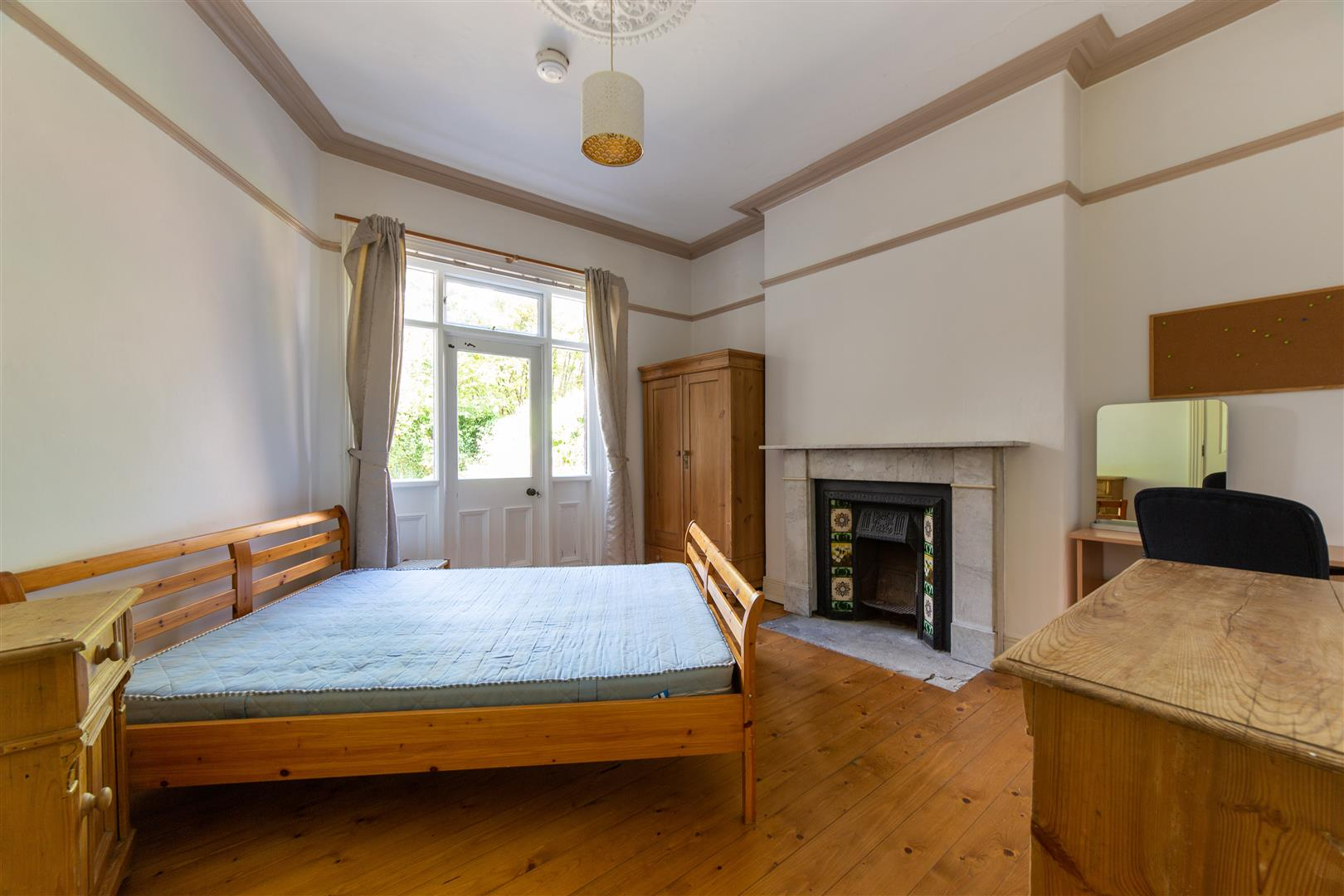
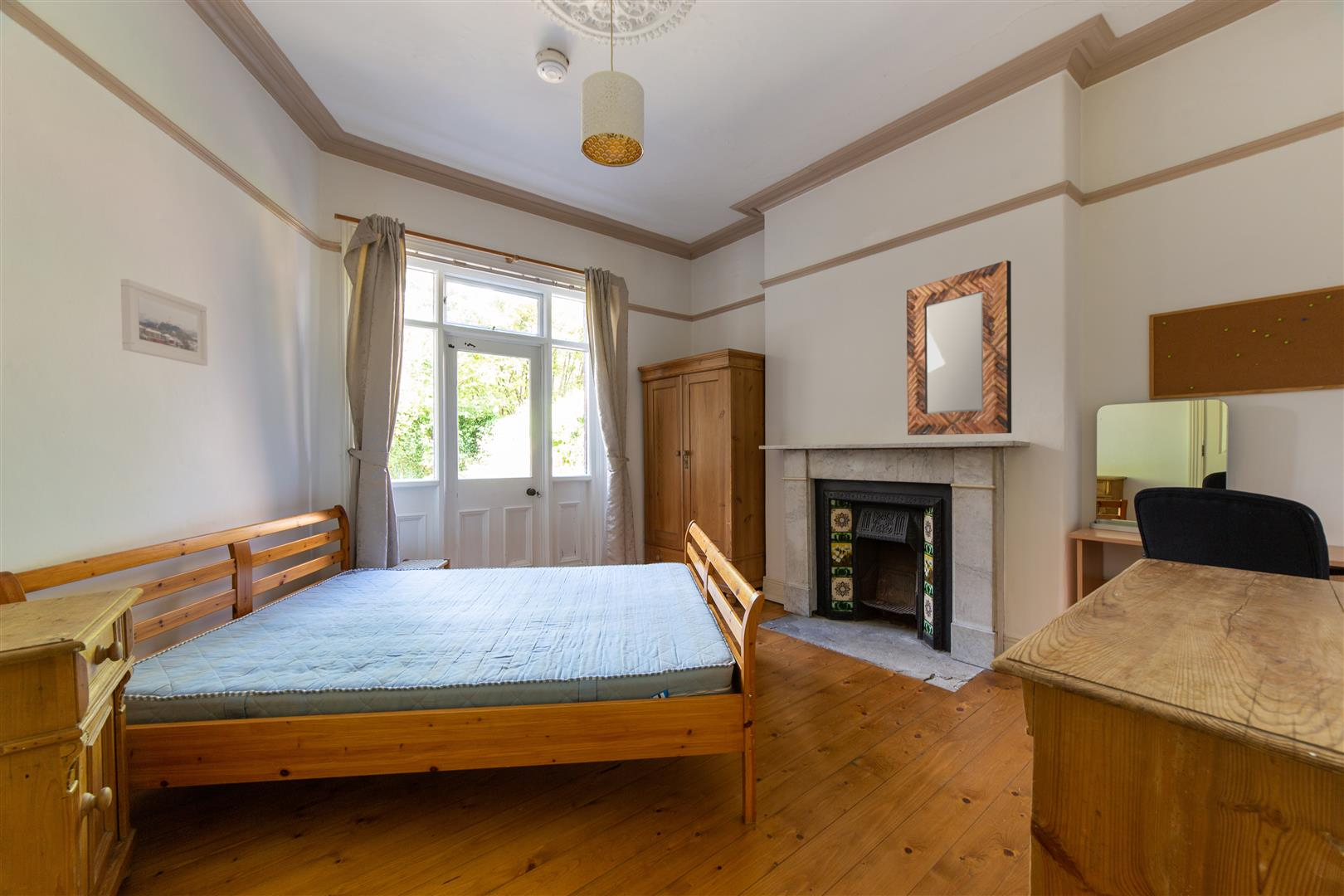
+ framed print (168, 326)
+ home mirror (954, 355)
